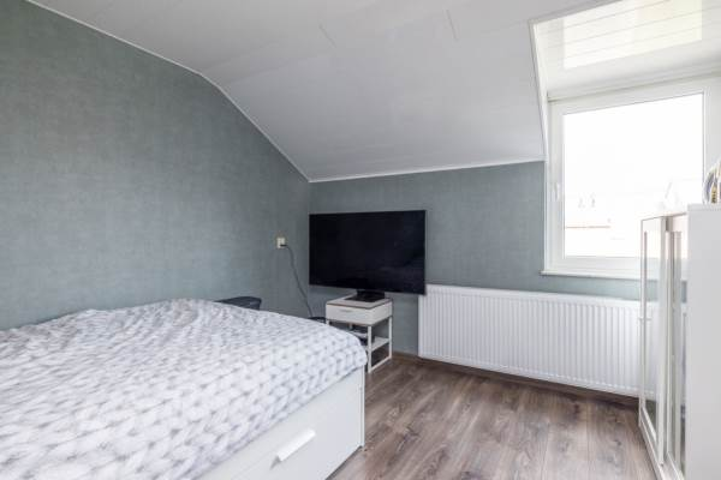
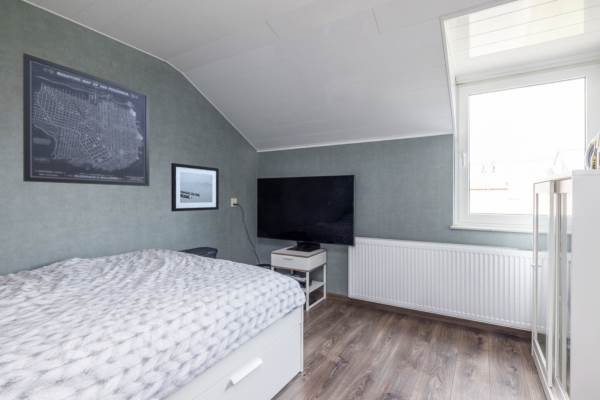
+ wall art (96, 130)
+ wall art (196, 188)
